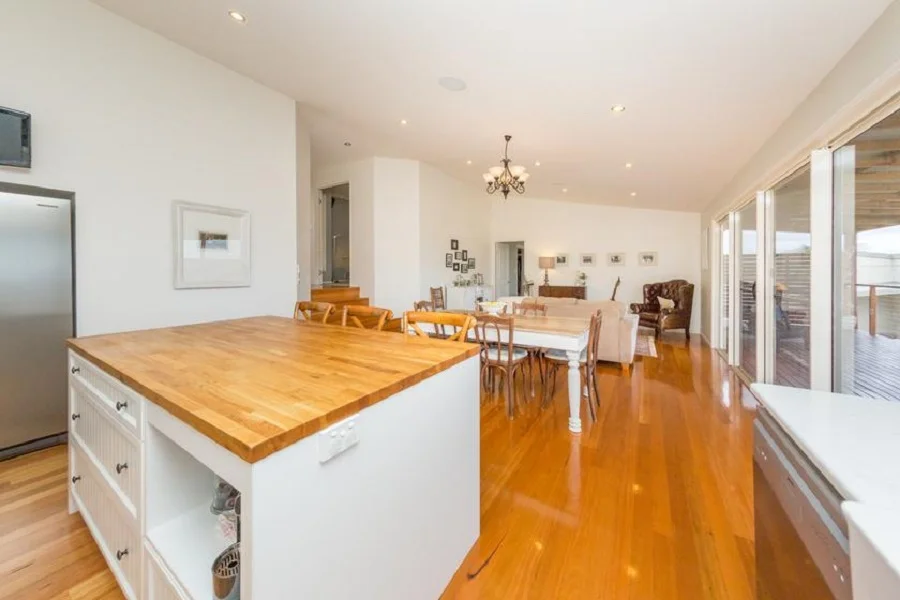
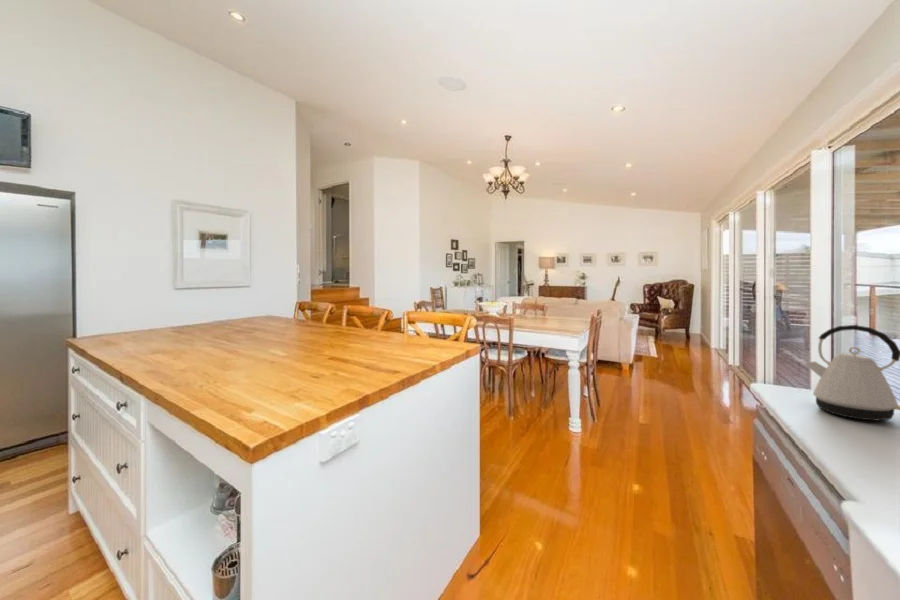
+ kettle (851, 369)
